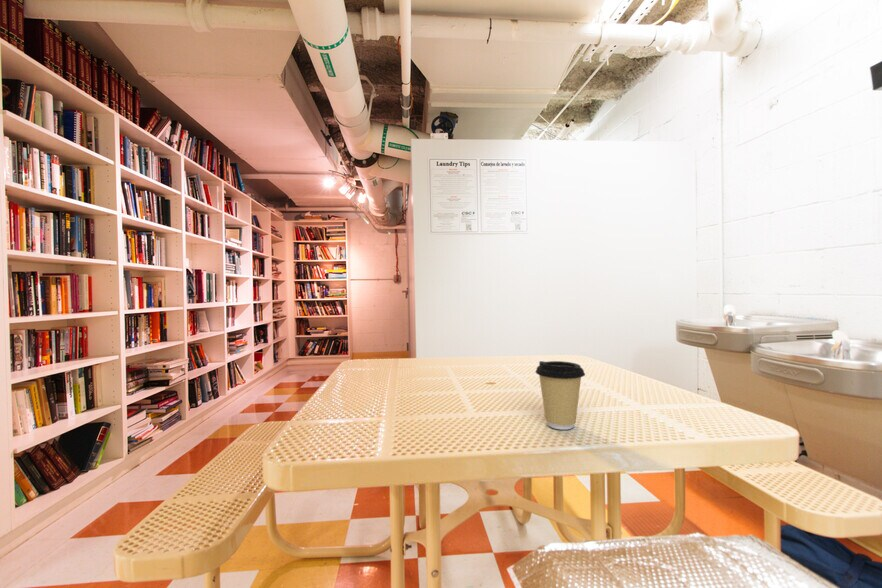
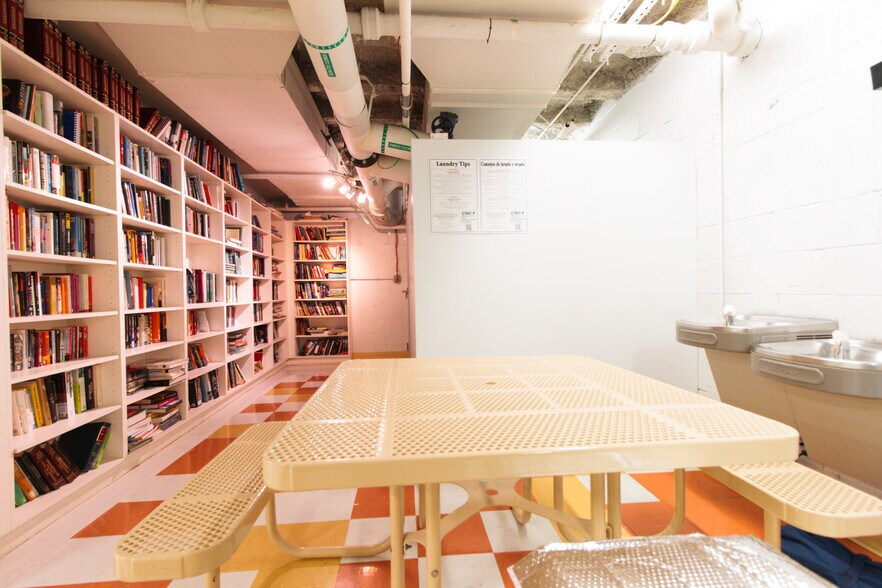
- coffee cup (560, 393)
